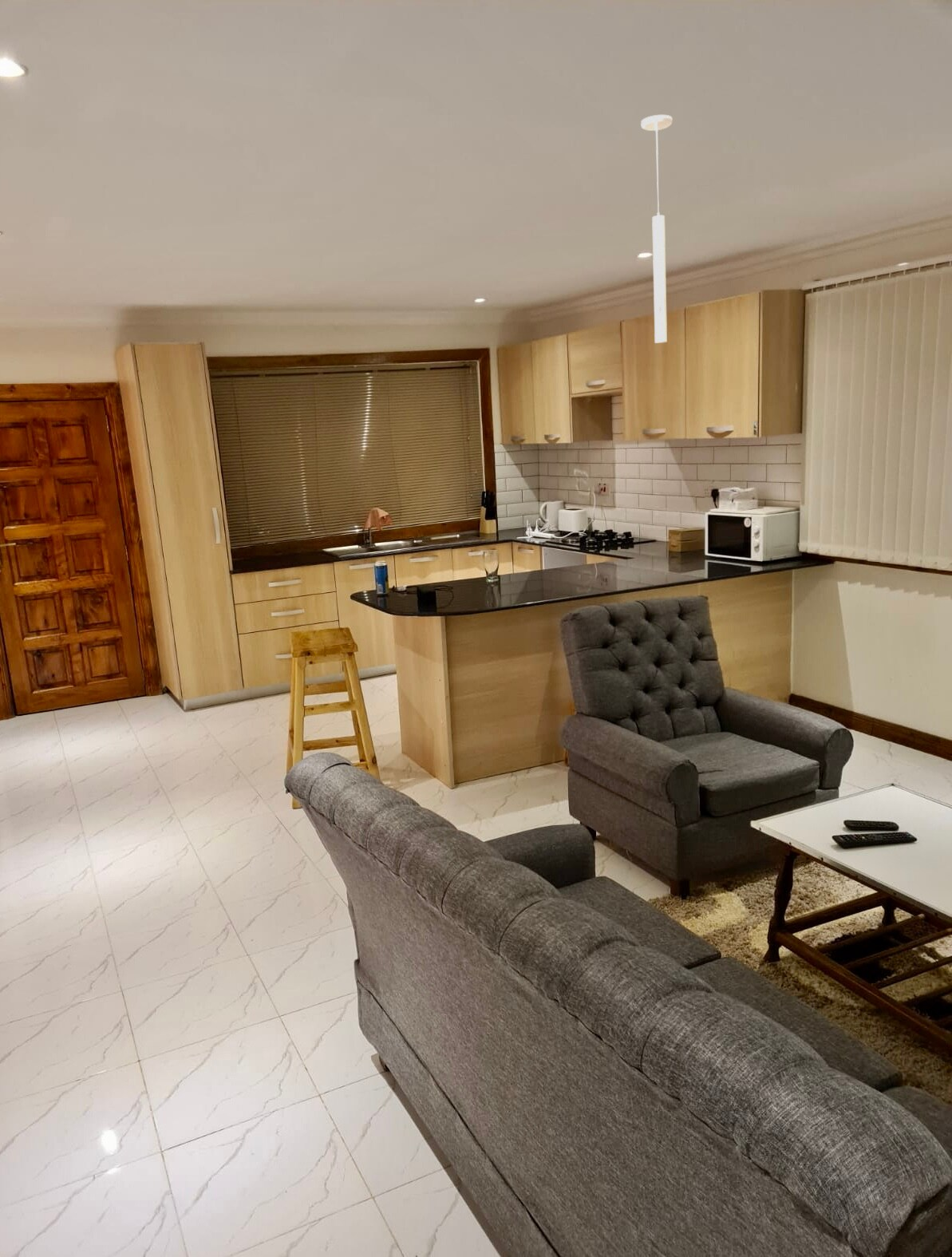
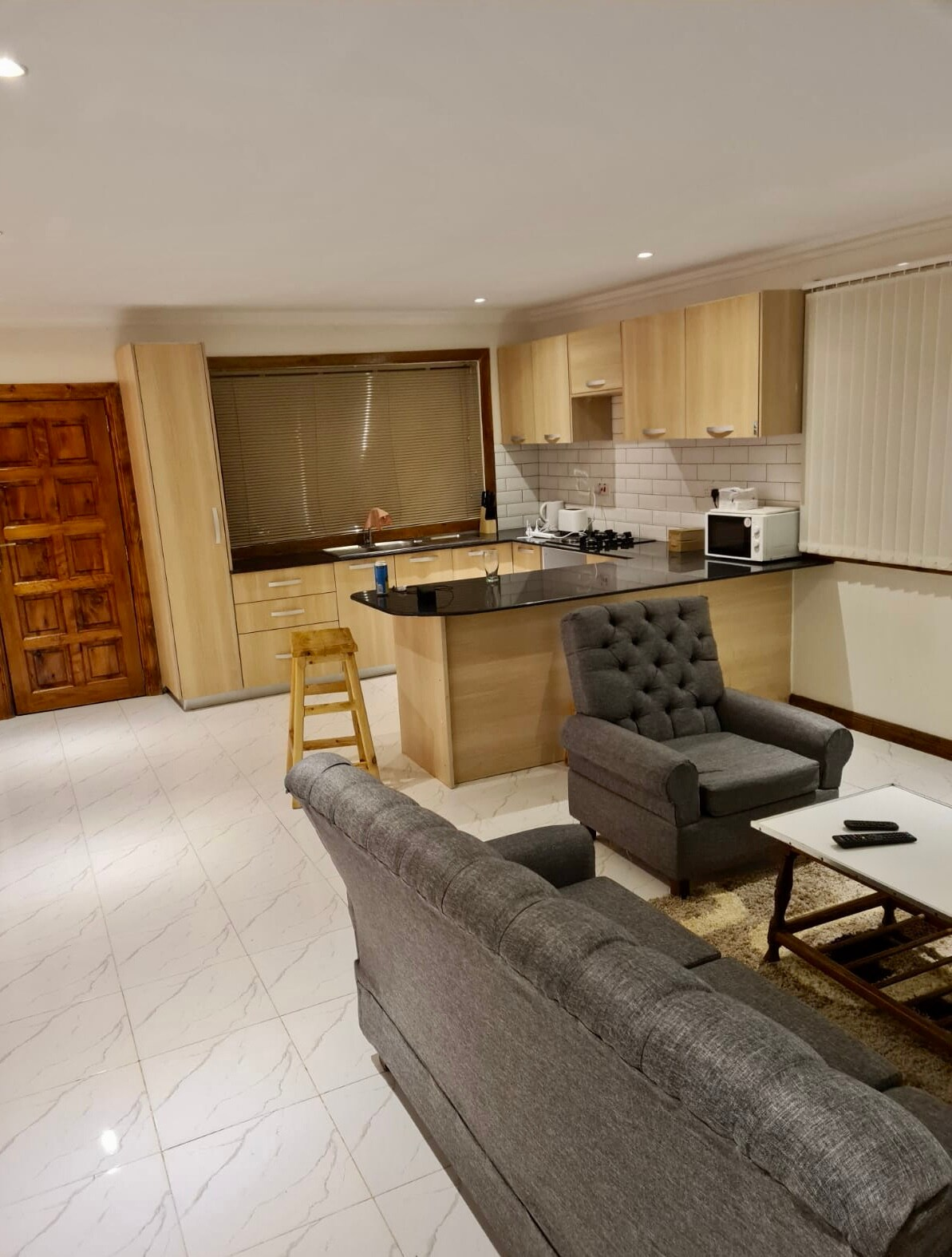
- ceiling light (658, 233)
